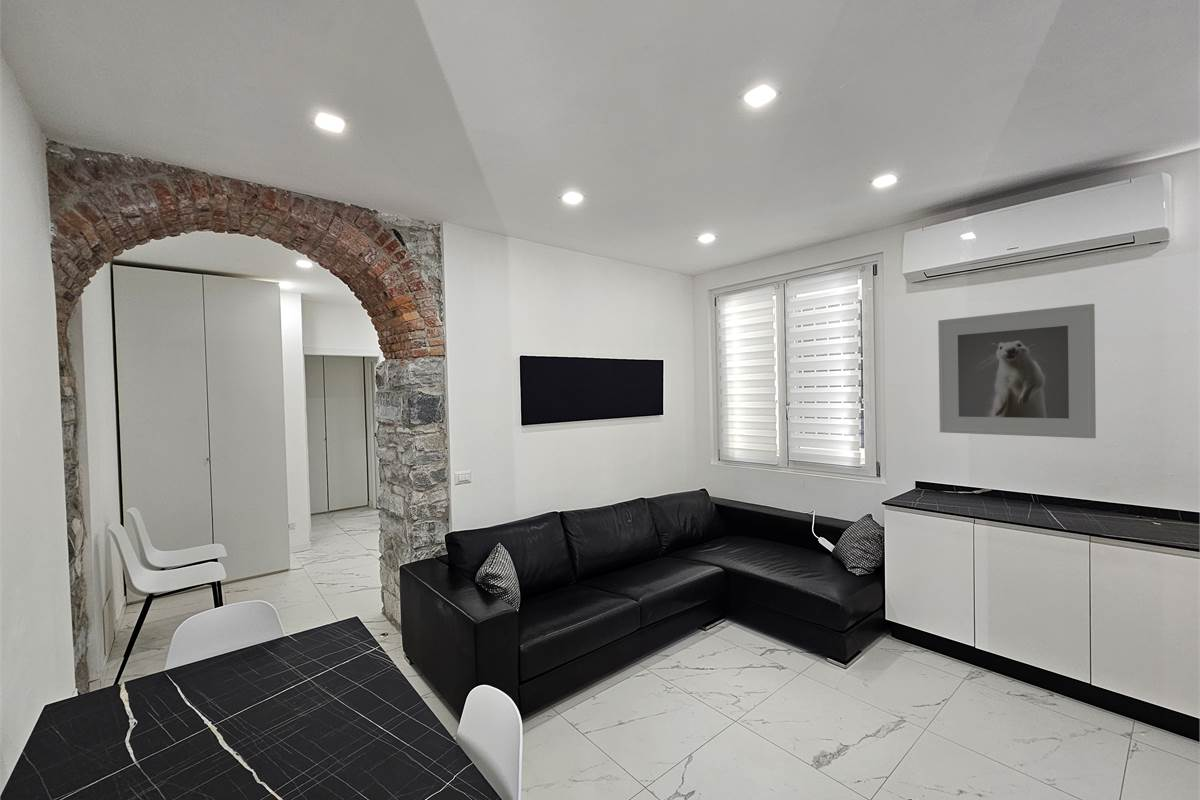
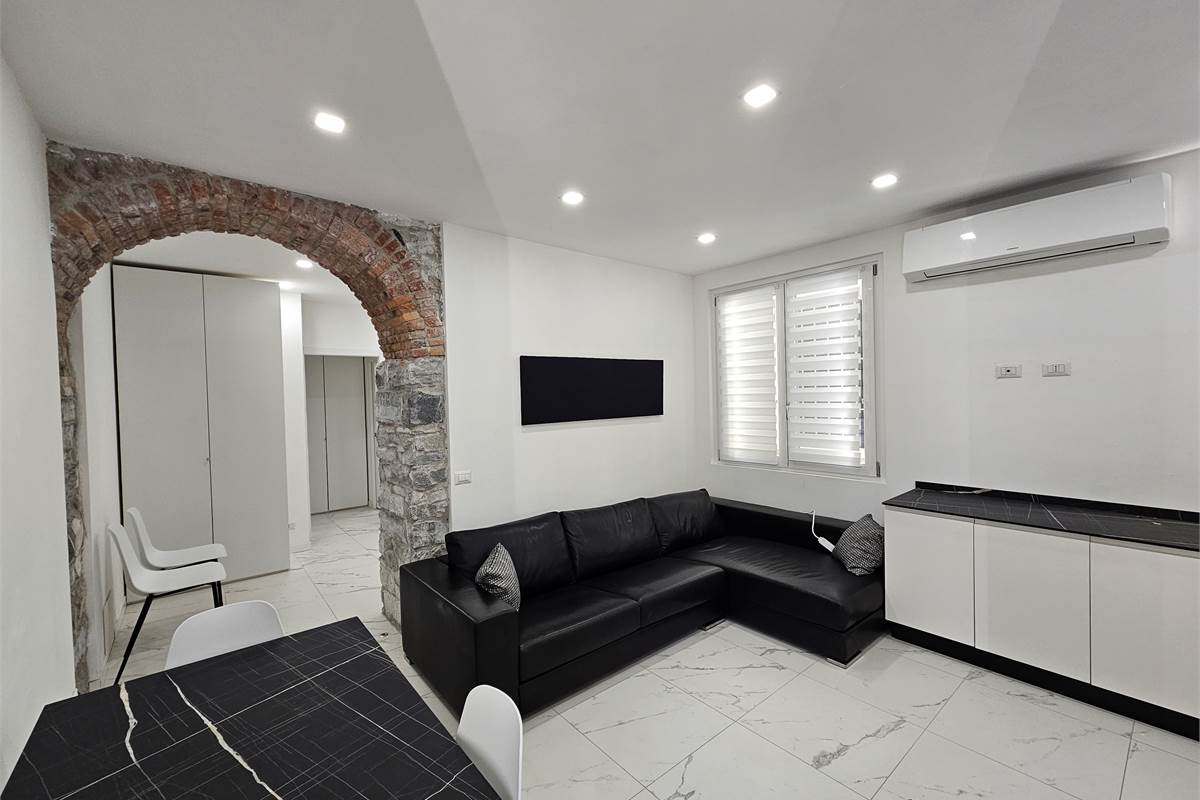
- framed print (1009, 374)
